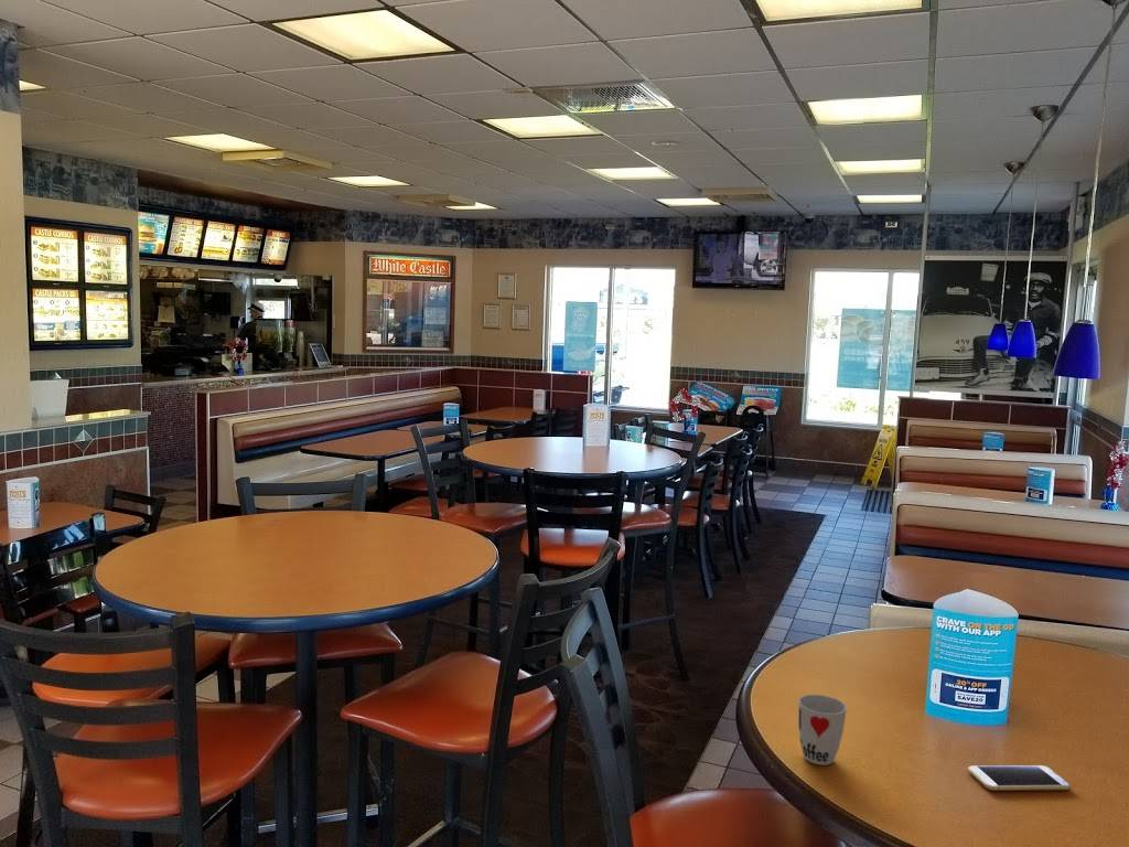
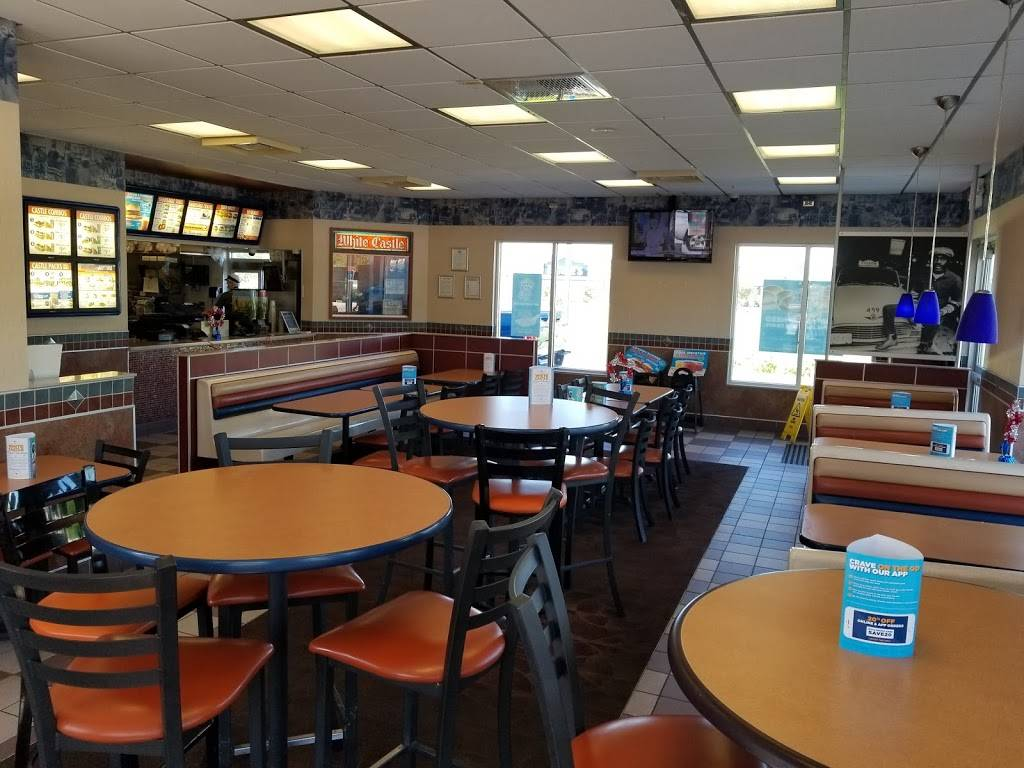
- cup (820, 730)
- smartphone (1018, 778)
